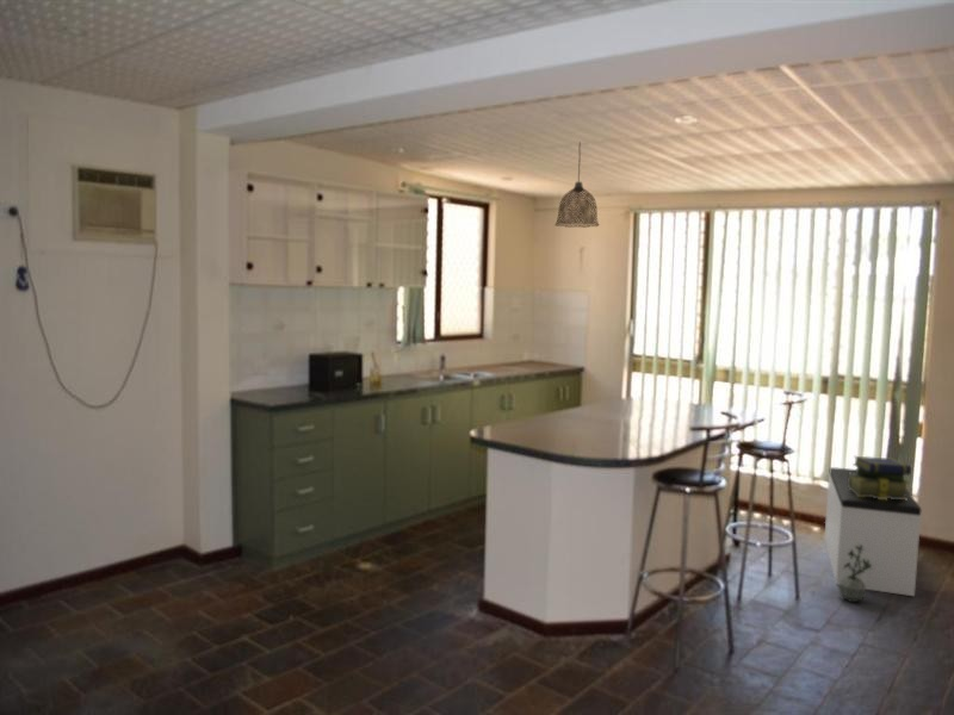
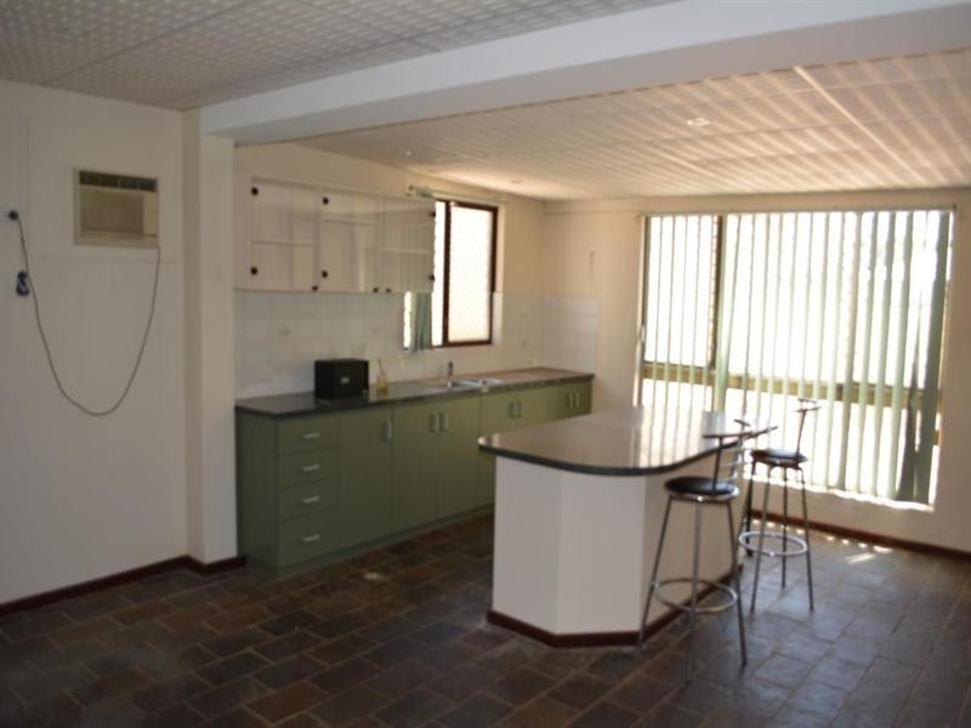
- stack of books (879, 477)
- potted plant (856, 572)
- pendant lamp (578, 184)
- bench (867, 524)
